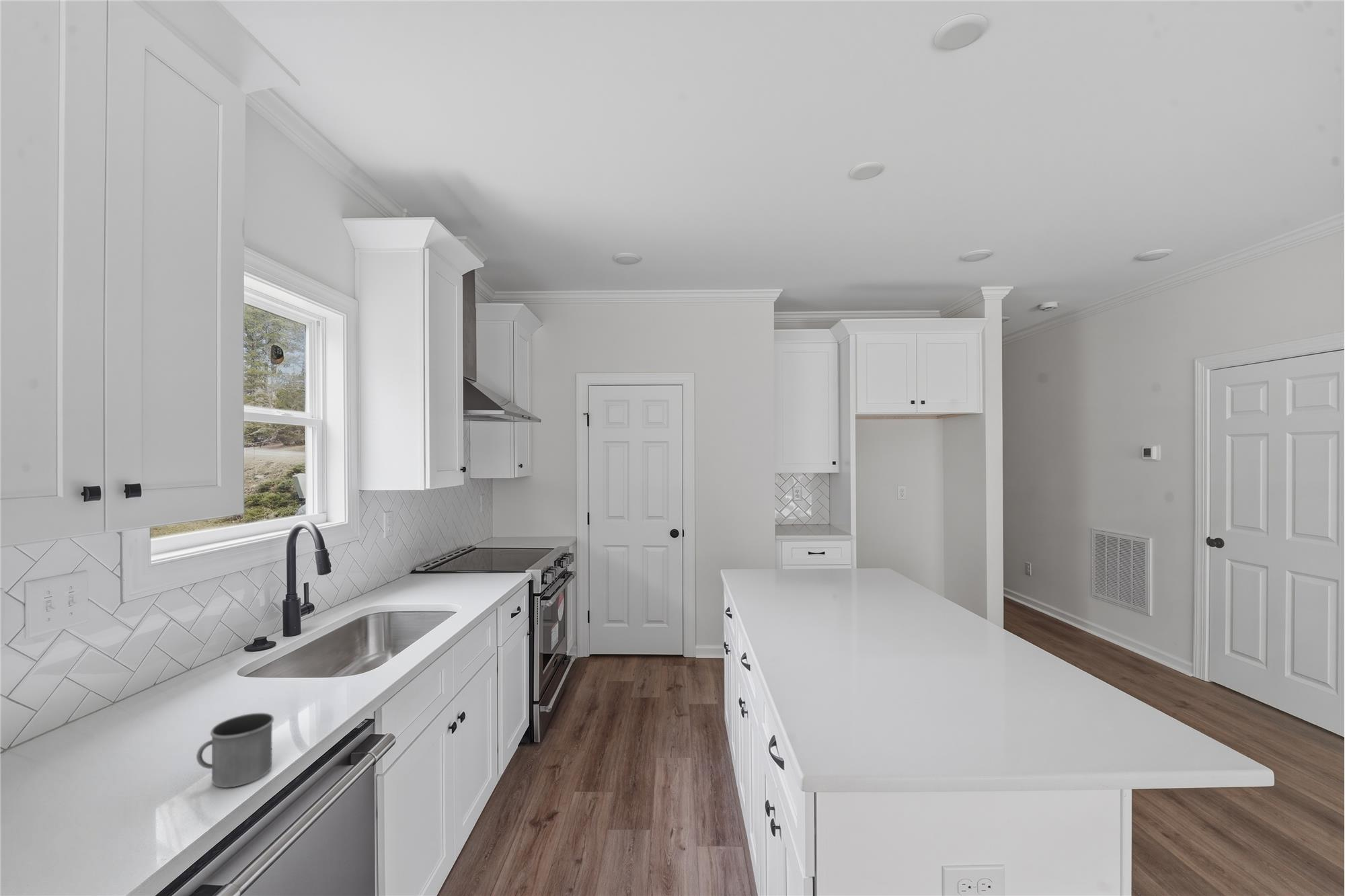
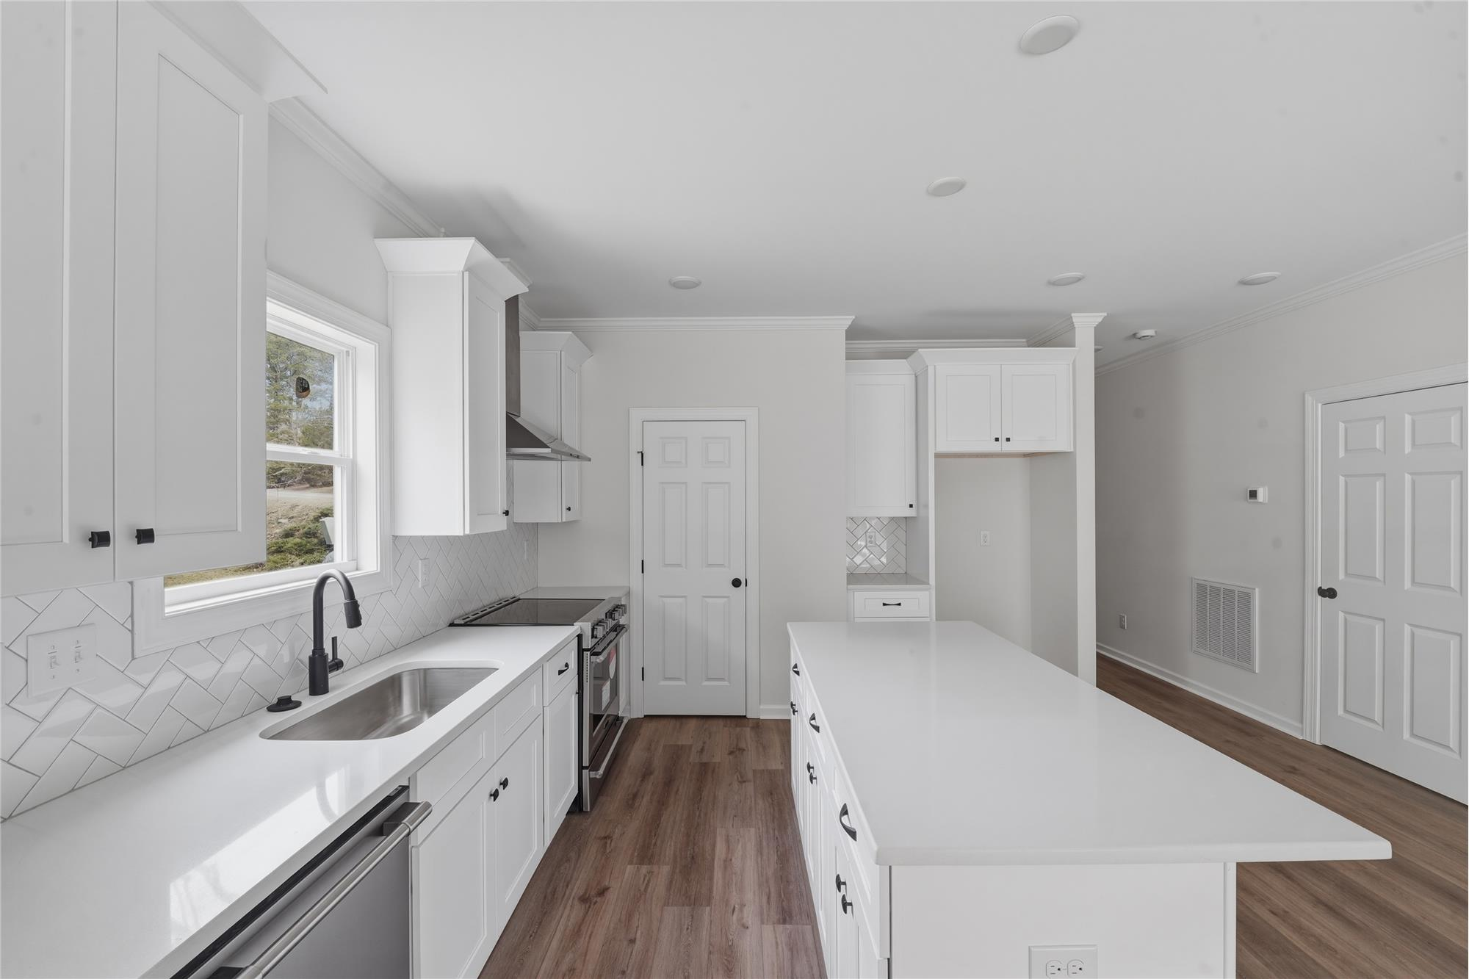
- mug (235, 750)
